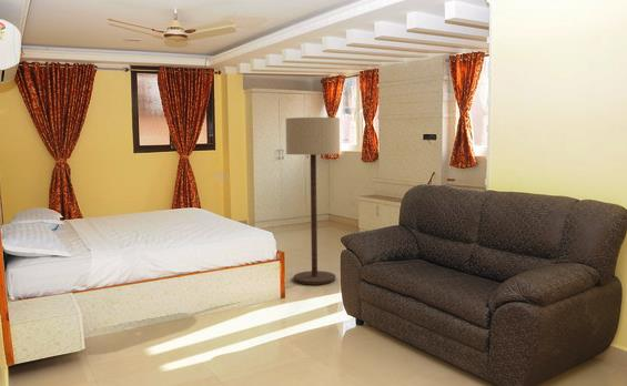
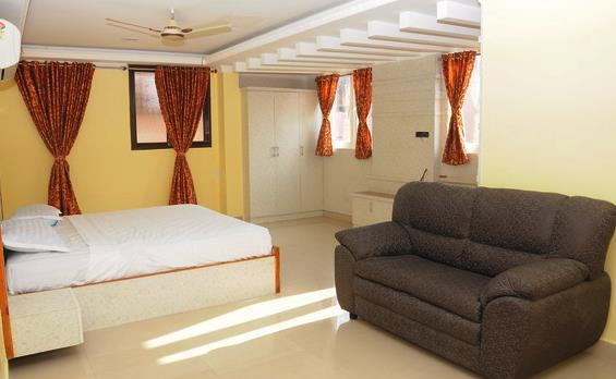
- floor lamp (313, 200)
